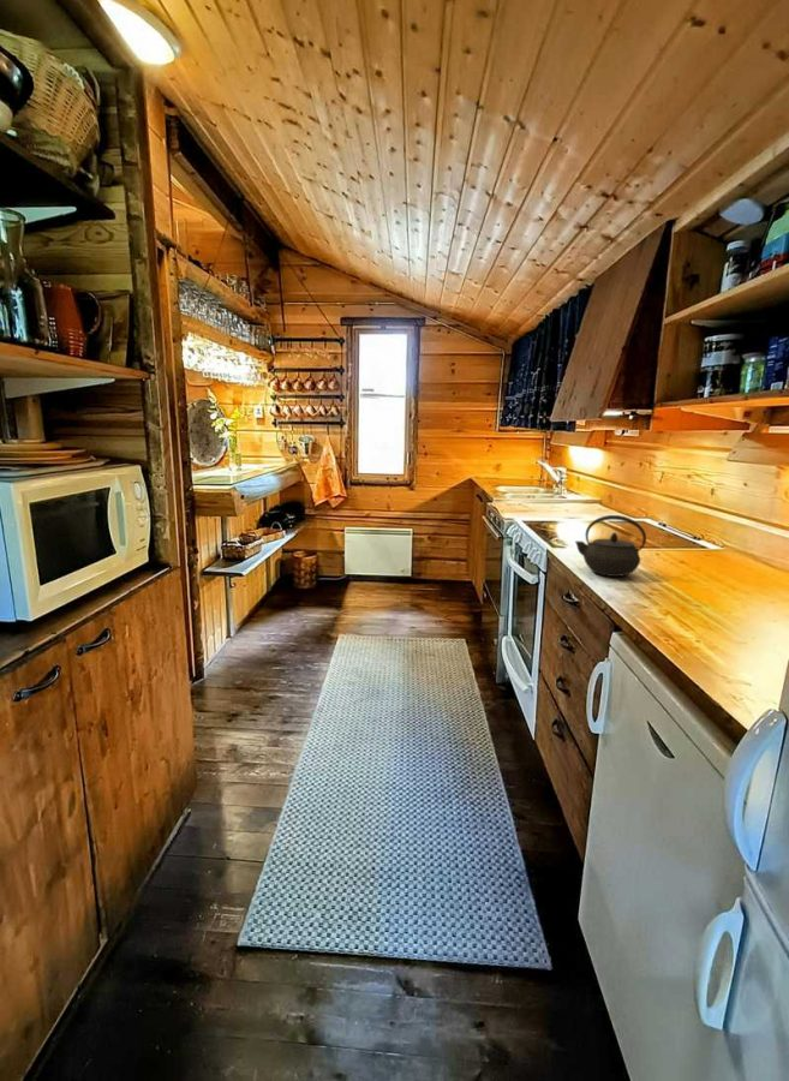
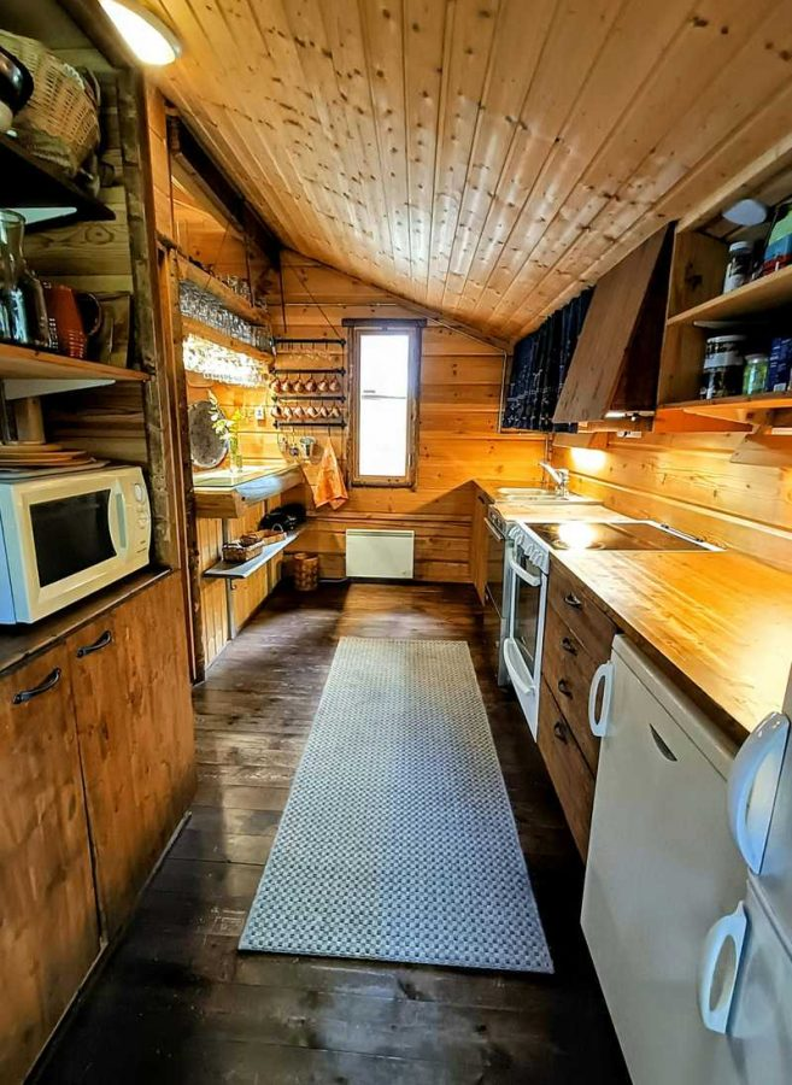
- kettle (609, 543)
